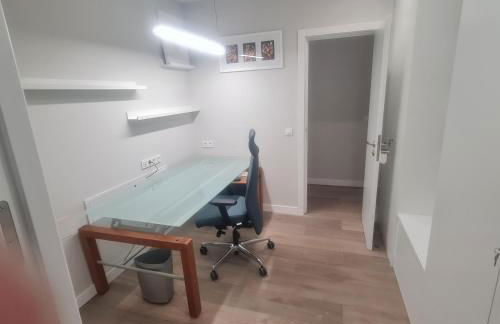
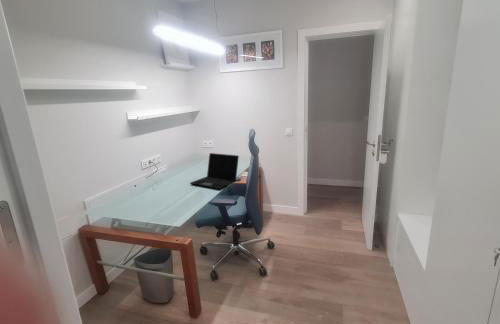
+ laptop (214, 169)
